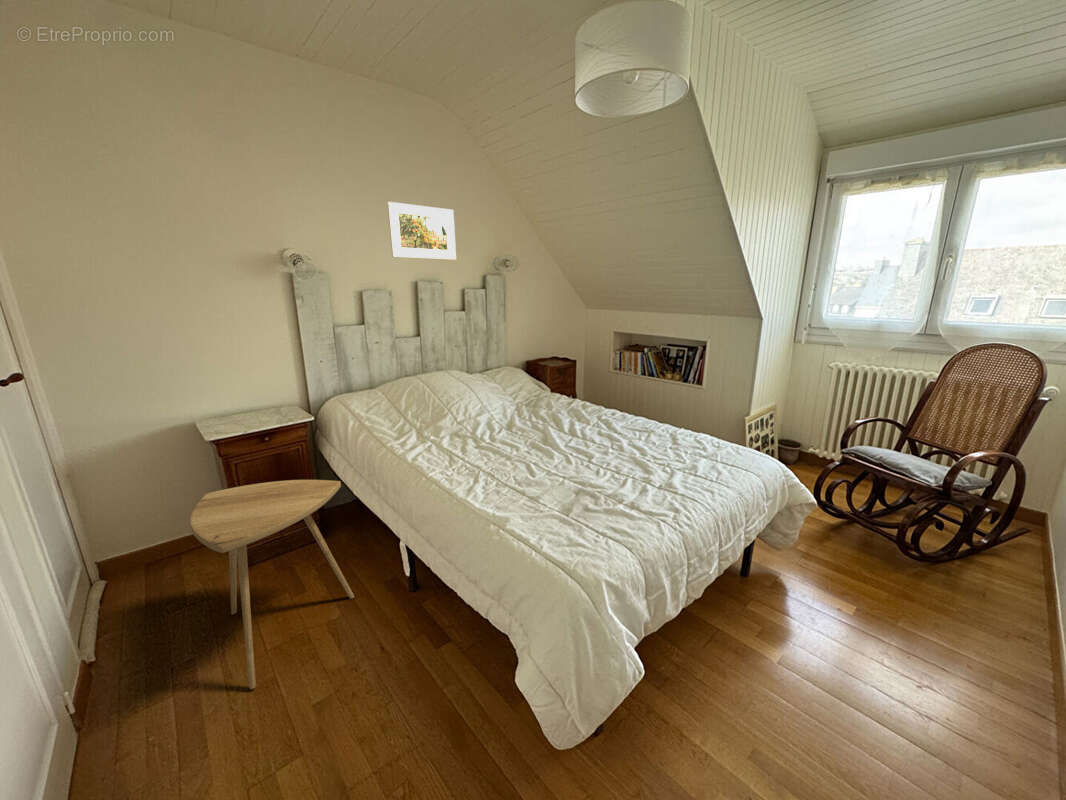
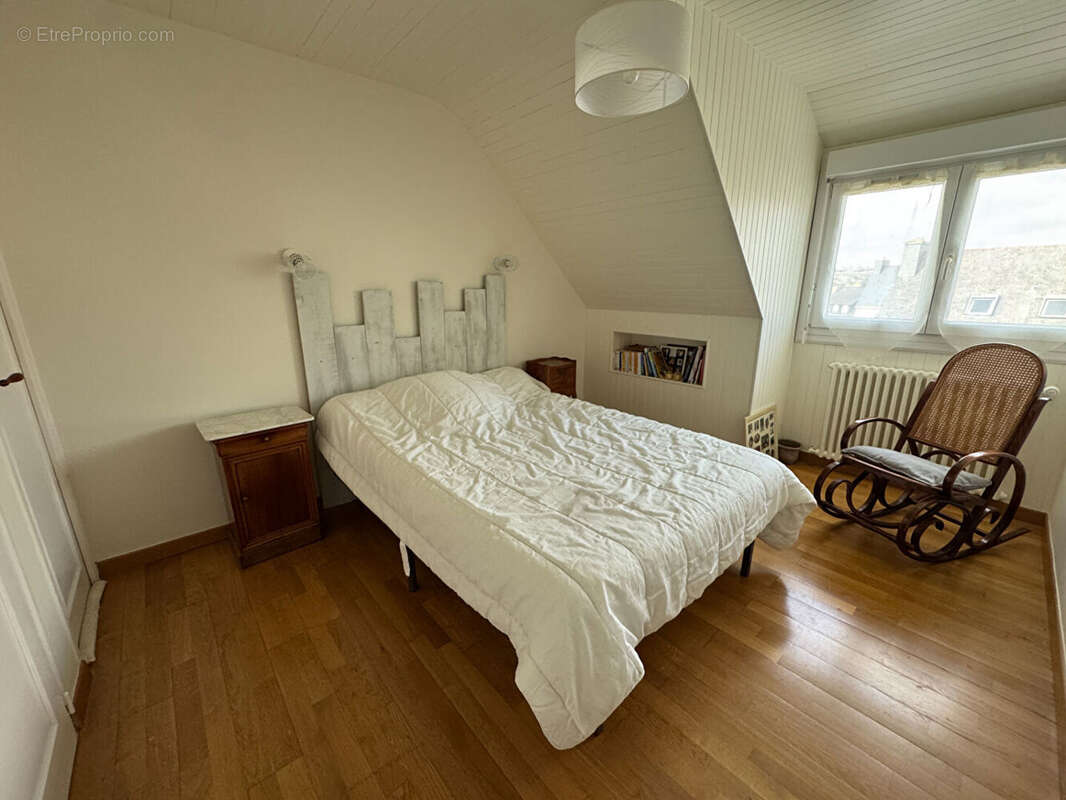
- side table (273, 533)
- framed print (423, 232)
